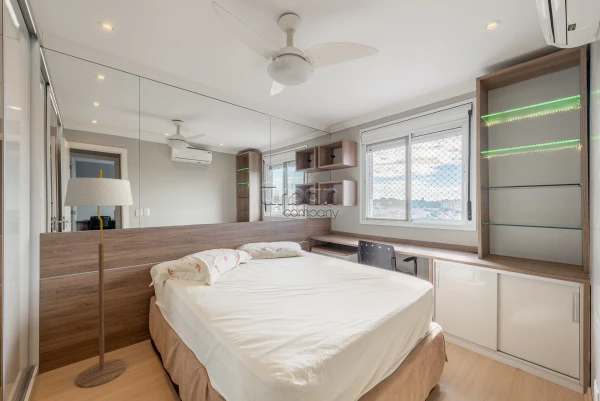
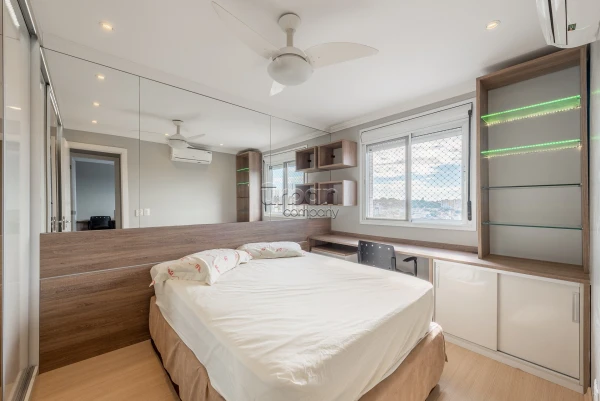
- floor lamp (101, 270)
